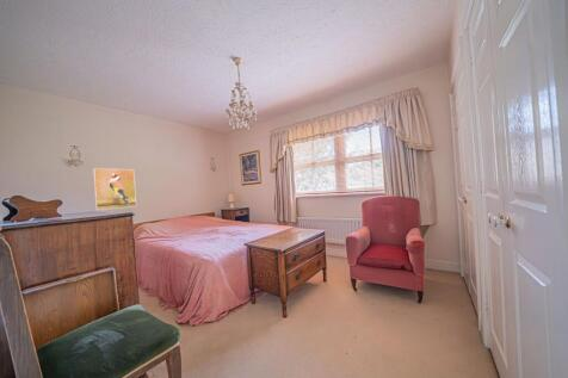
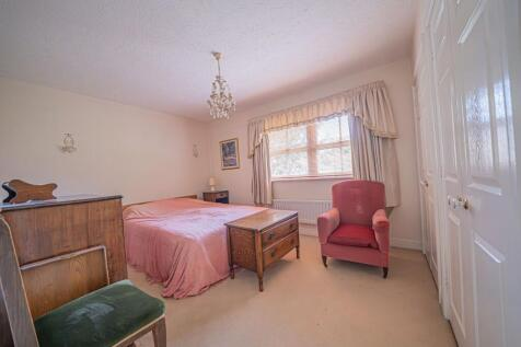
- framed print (116, 188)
